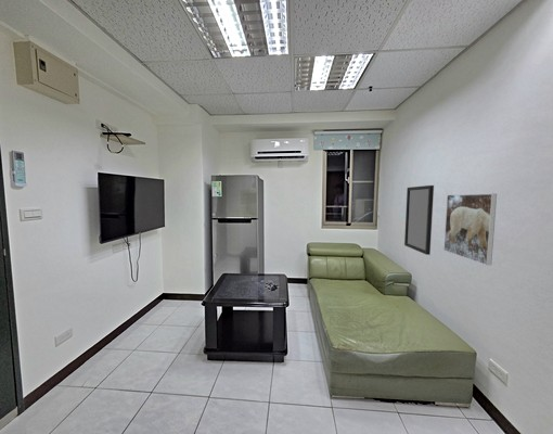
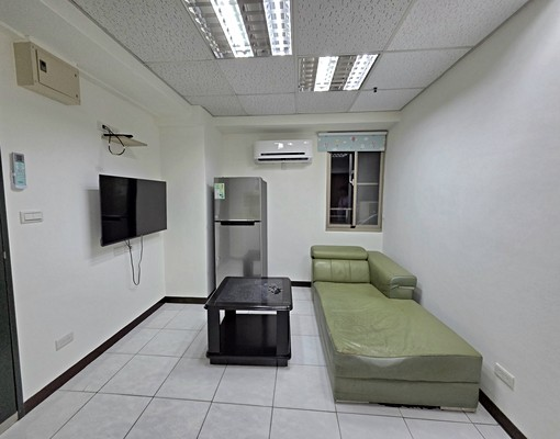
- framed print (466, 226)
- home mirror (417, 218)
